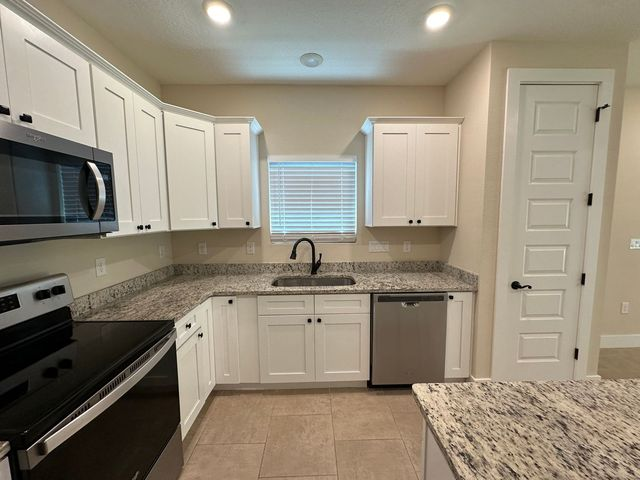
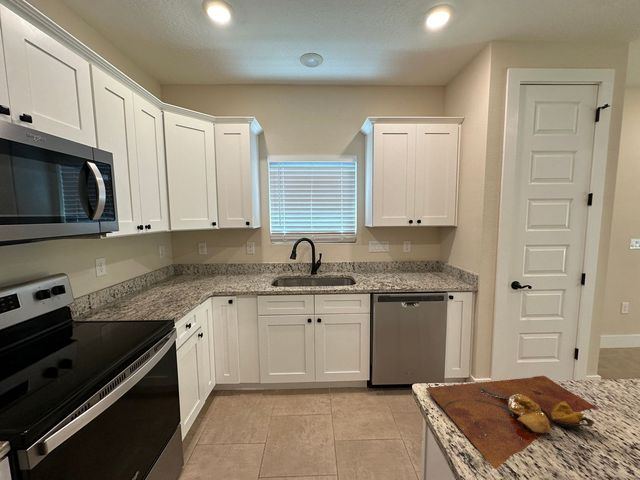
+ cutting board (530, 405)
